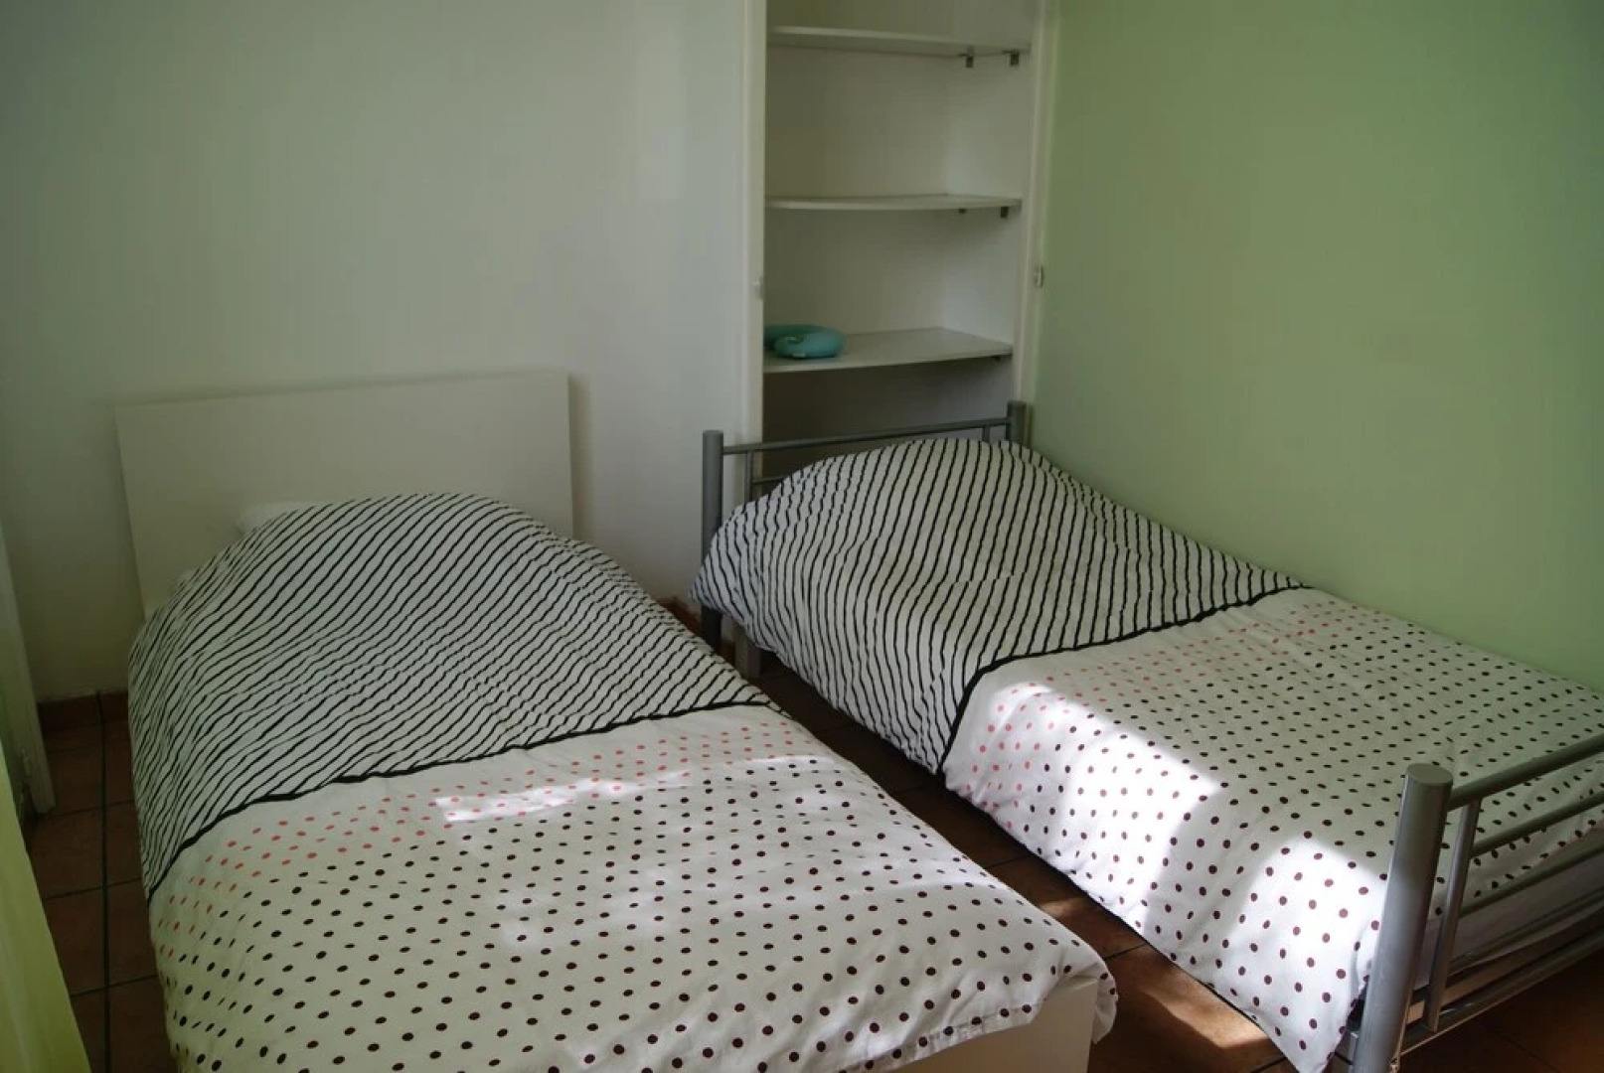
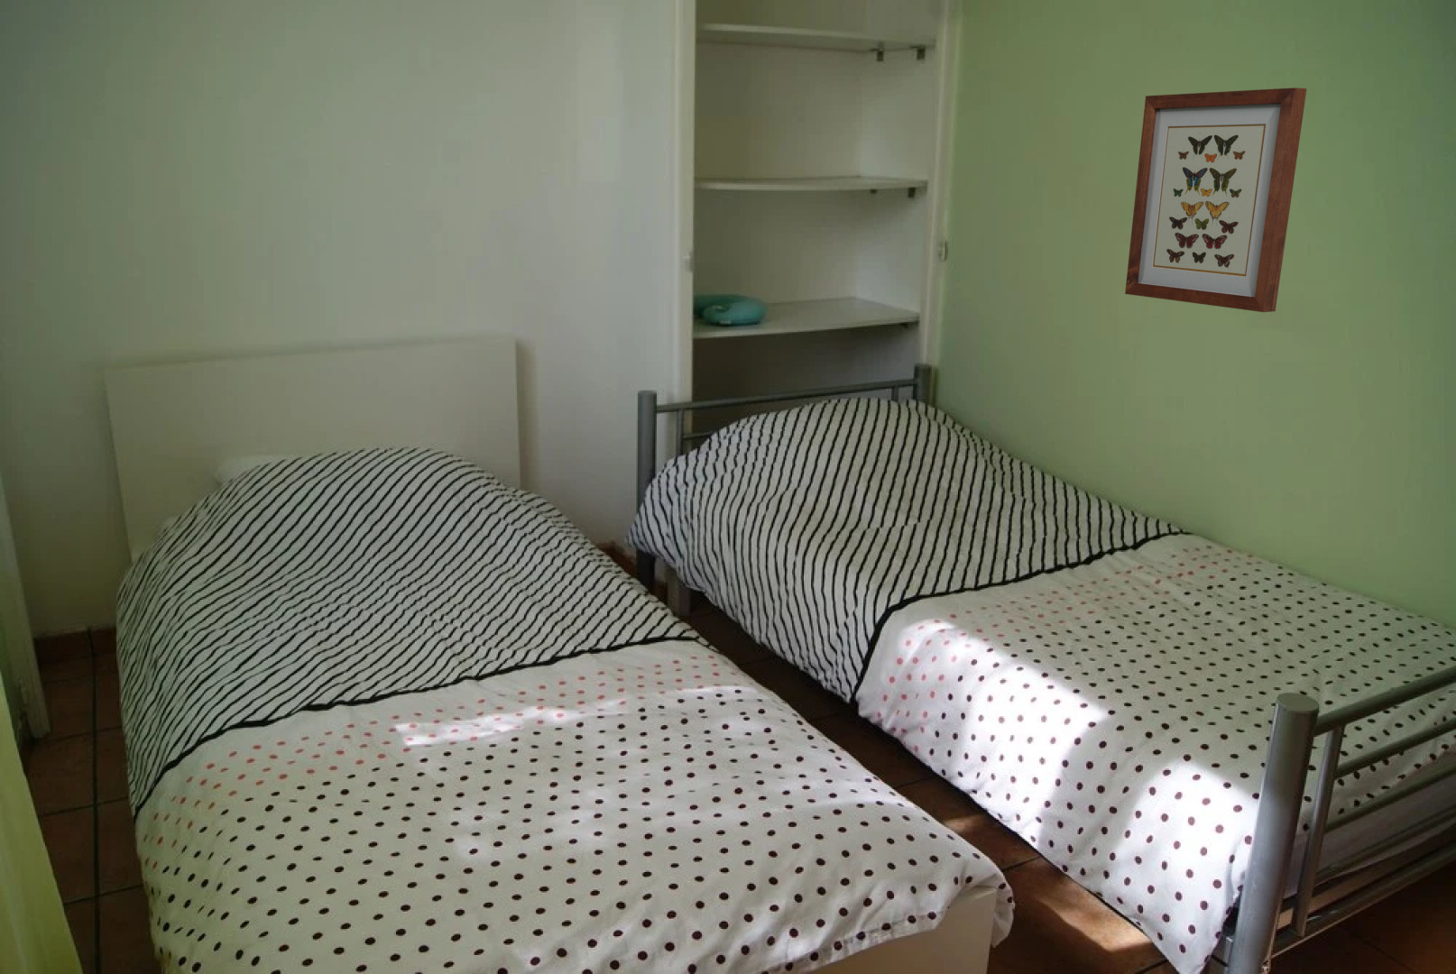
+ wall art (1208, 199)
